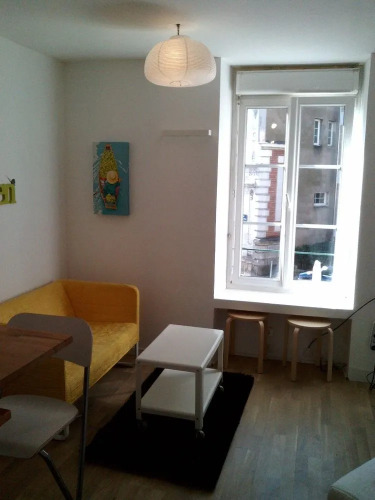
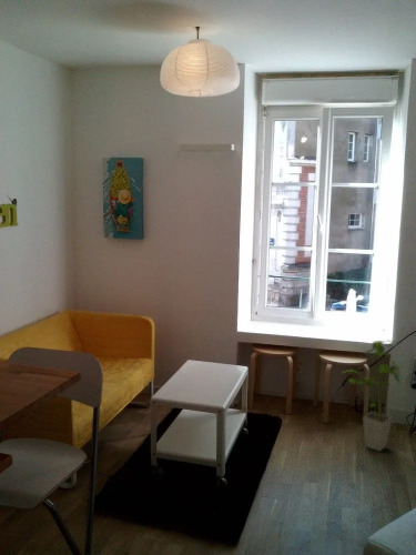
+ house plant (372, 393)
